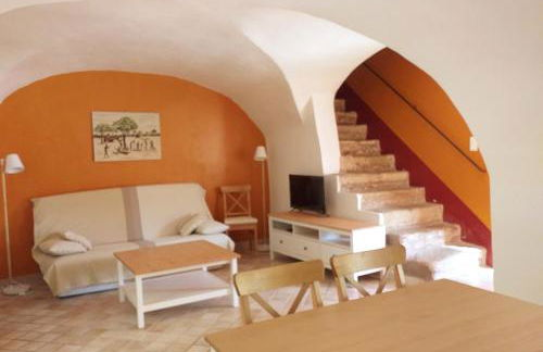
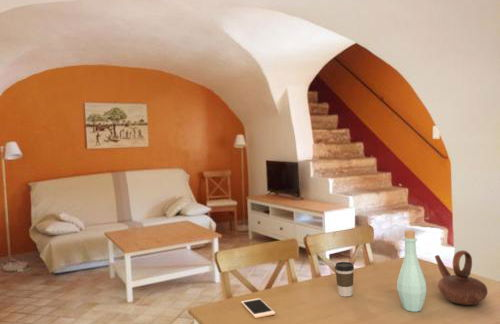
+ teapot (455, 273)
+ cell phone (257, 307)
+ coffee cup (344, 279)
+ bottle (411, 270)
